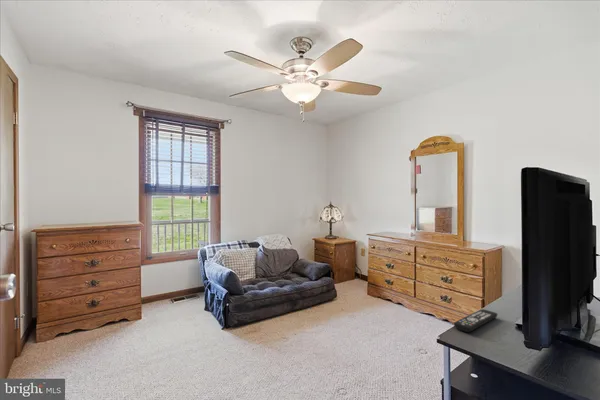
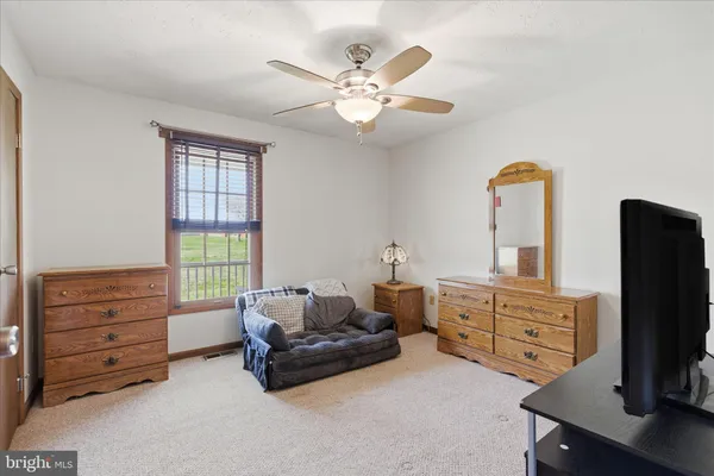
- remote control (476, 320)
